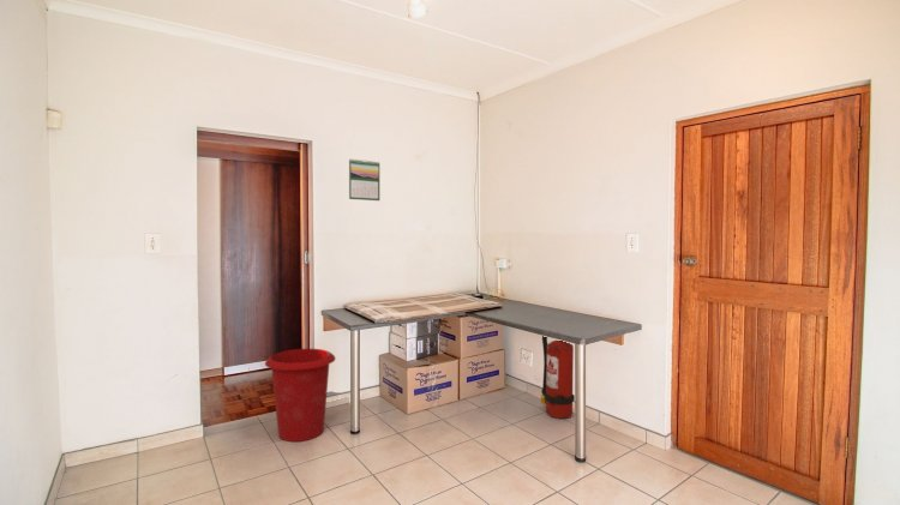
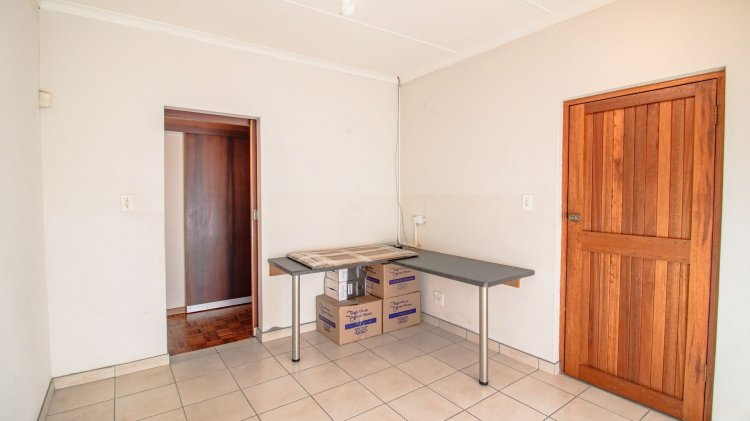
- waste bin (301, 393)
- calendar (364, 179)
- fire extinguisher (556, 367)
